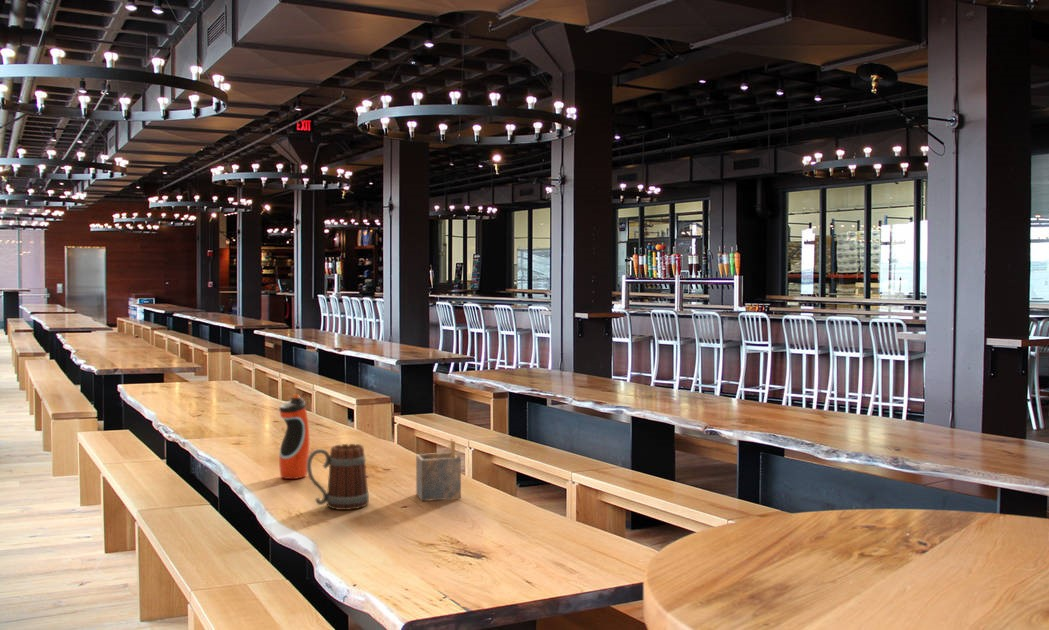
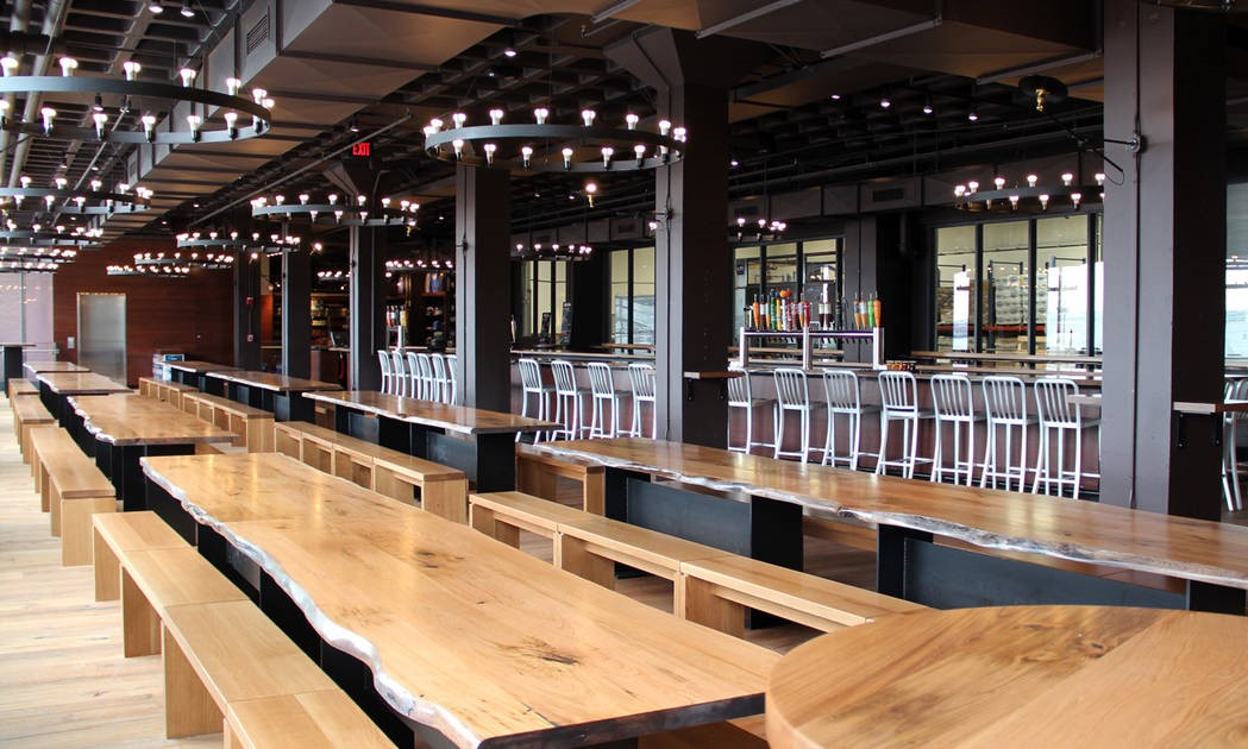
- napkin holder (438, 469)
- water bottle (294, 435)
- beer mug (338, 476)
